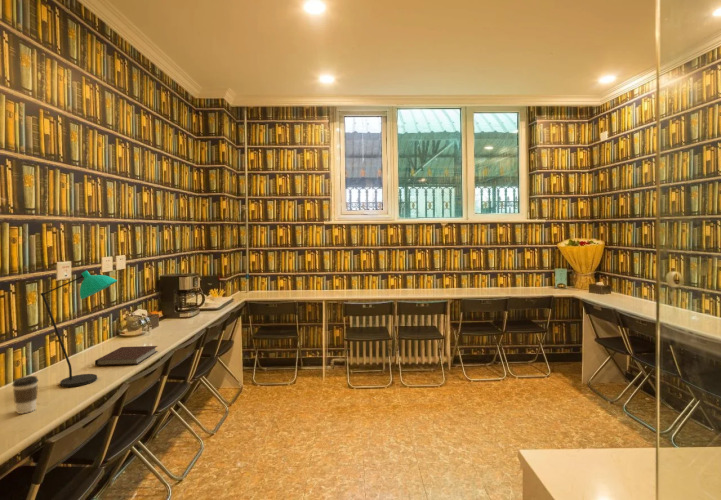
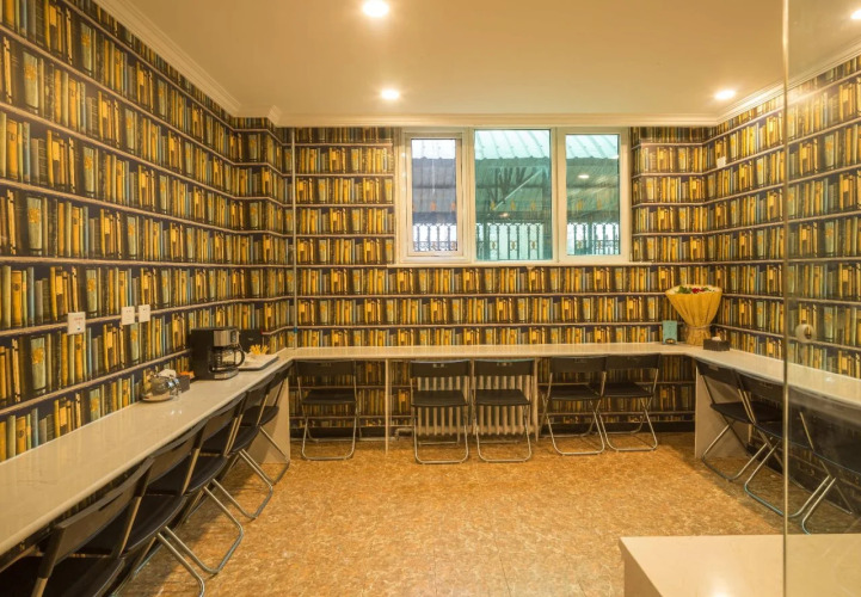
- desk lamp (58, 332)
- notebook (128, 355)
- coffee cup (25, 394)
